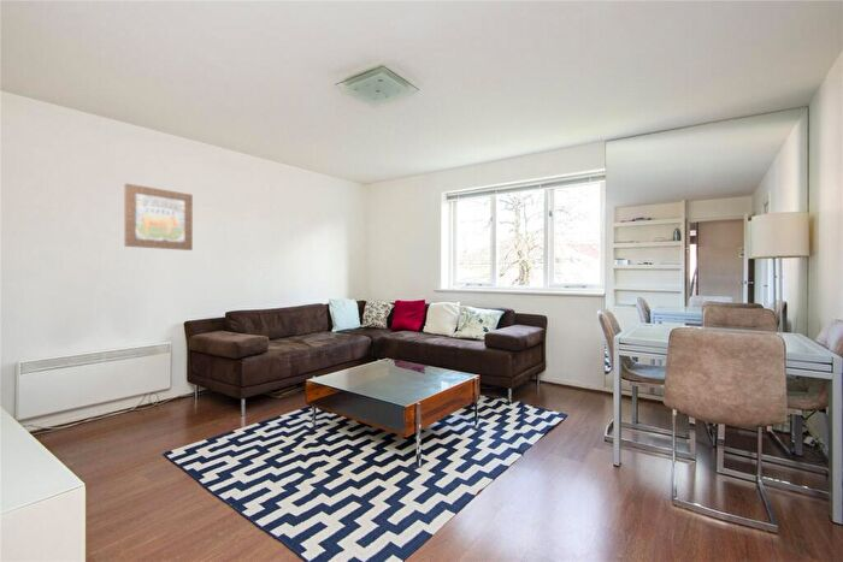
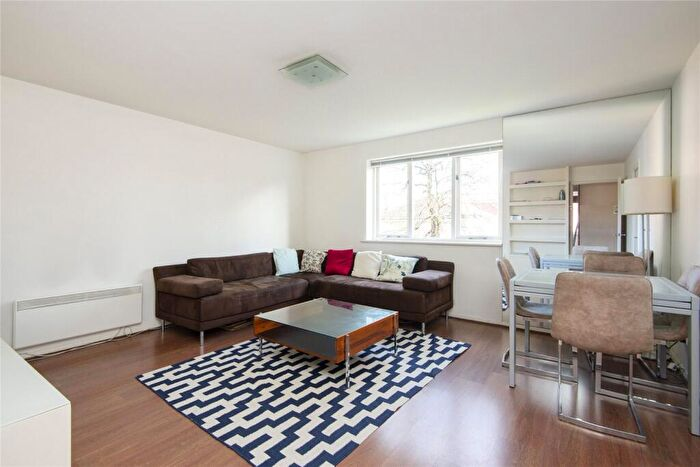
- wall art (160, 218)
